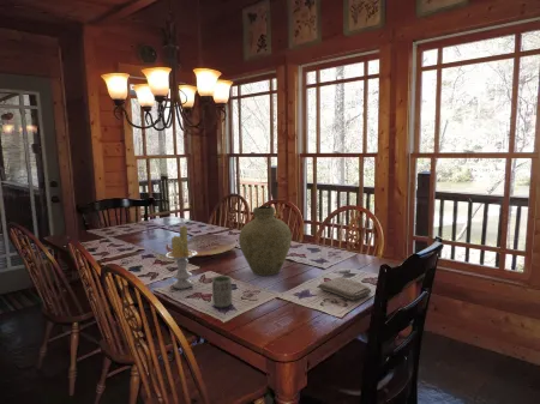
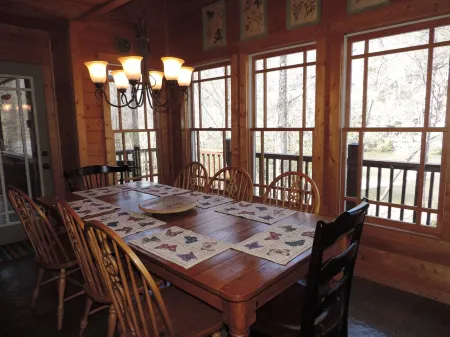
- washcloth (344, 287)
- candle (181, 255)
- vase (264, 239)
- cup (222, 291)
